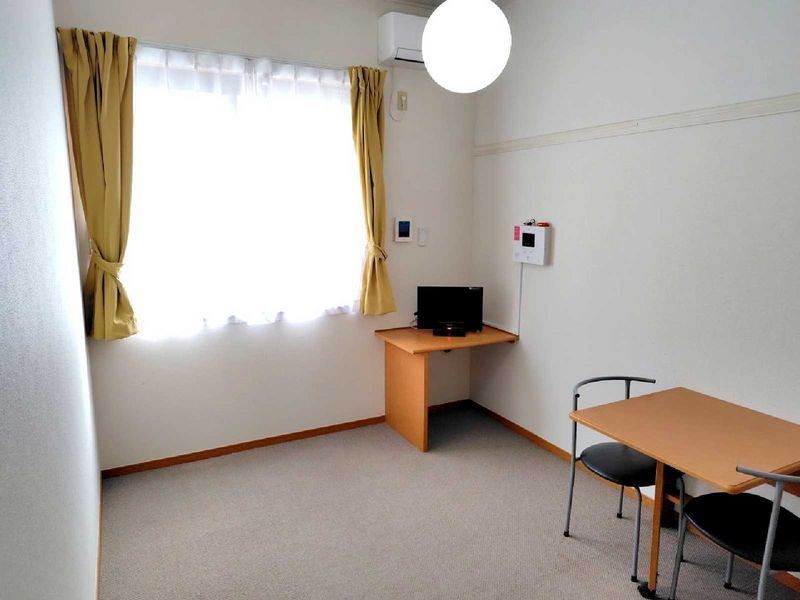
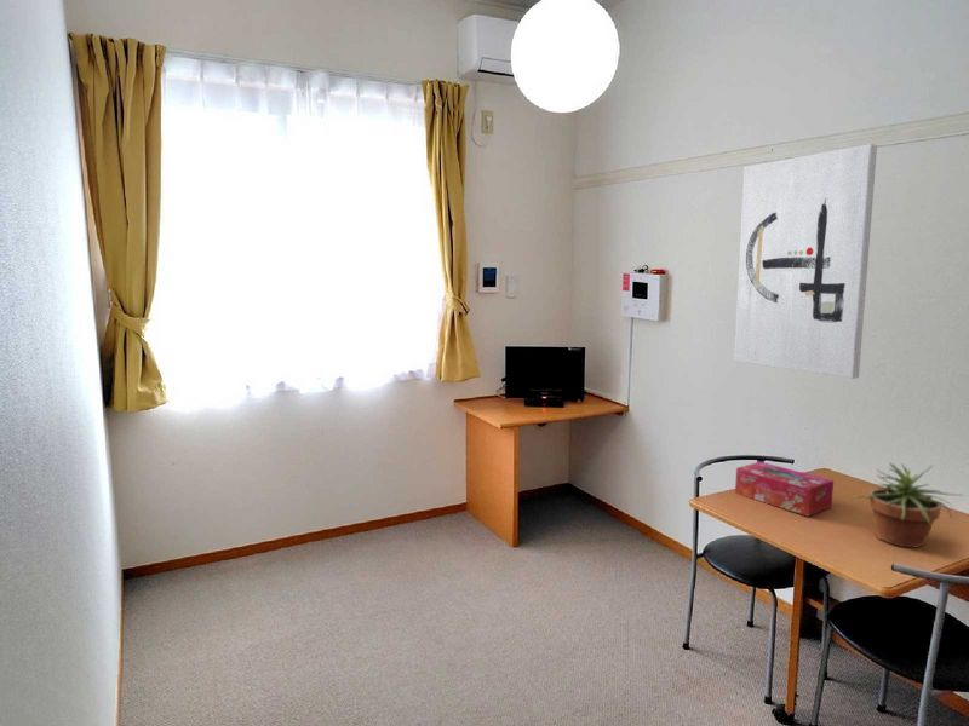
+ tissue box (782, 486)
+ wall art (797, 265)
+ potted plant (905, 502)
